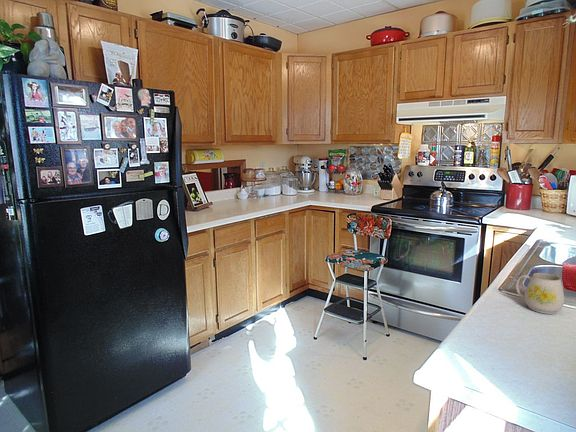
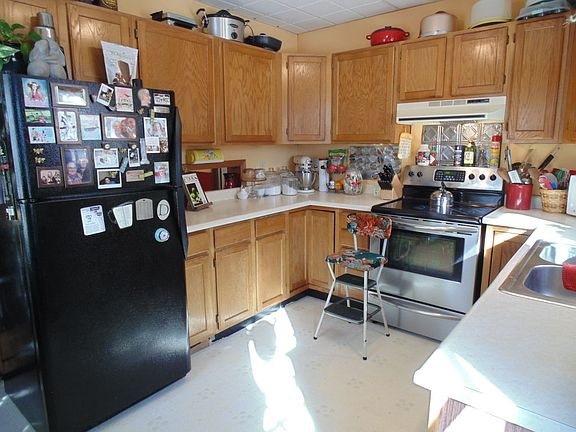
- mug (539, 291)
